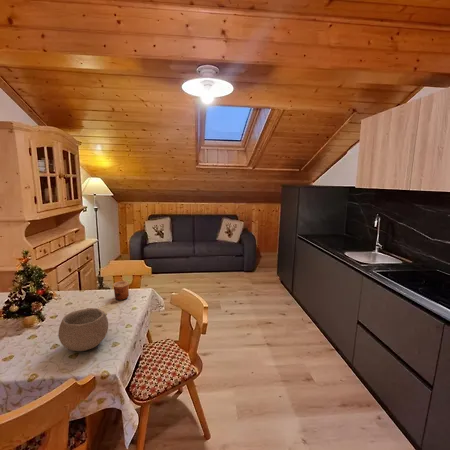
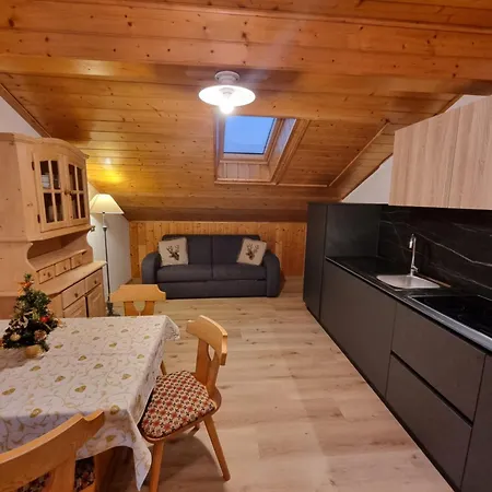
- bowl (84, 331)
- cup (121, 290)
